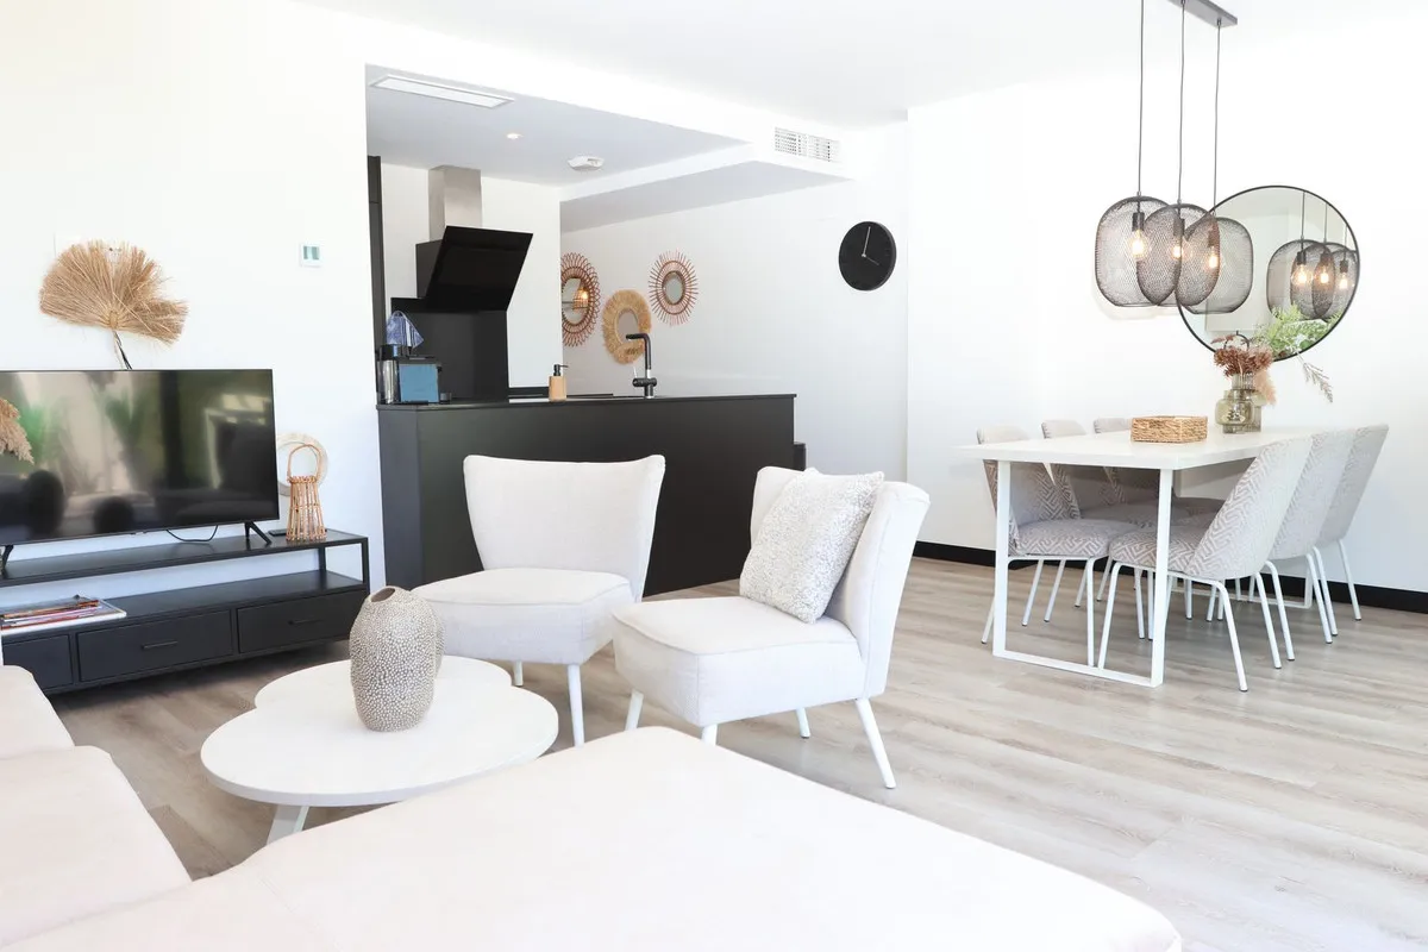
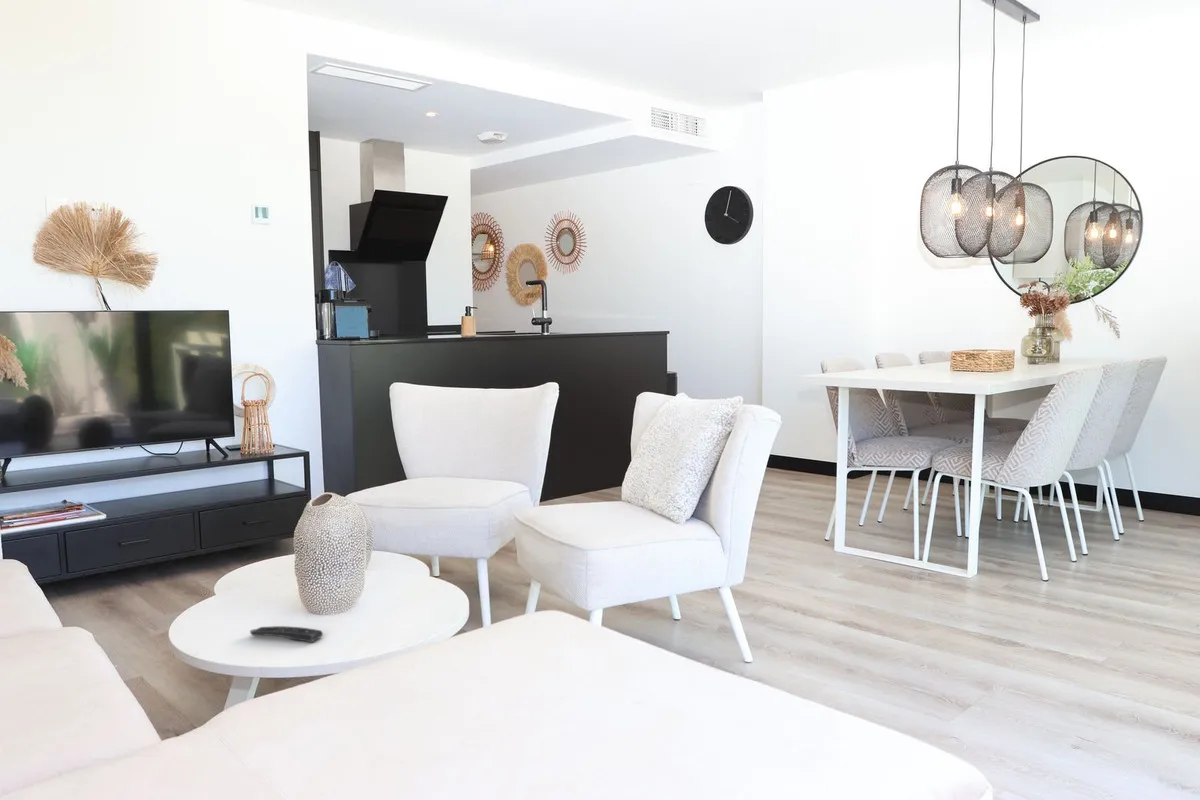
+ remote control (284, 633)
